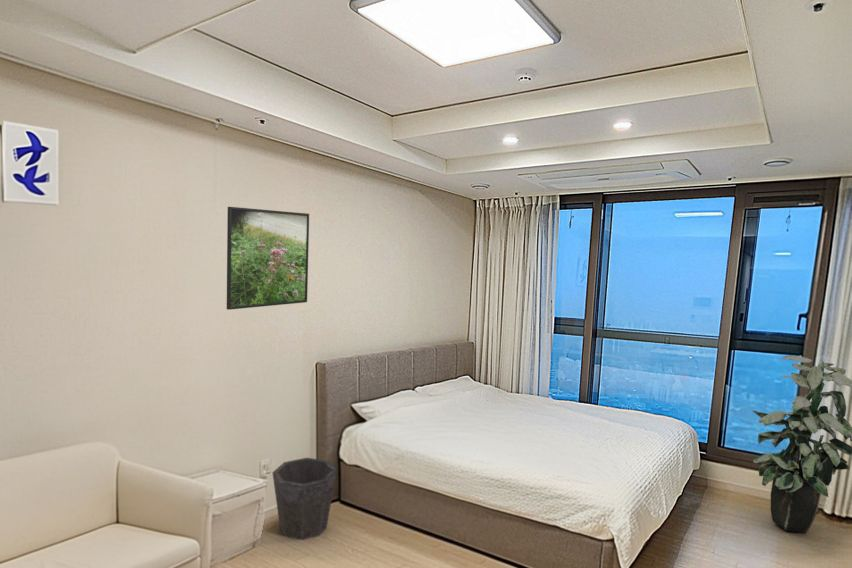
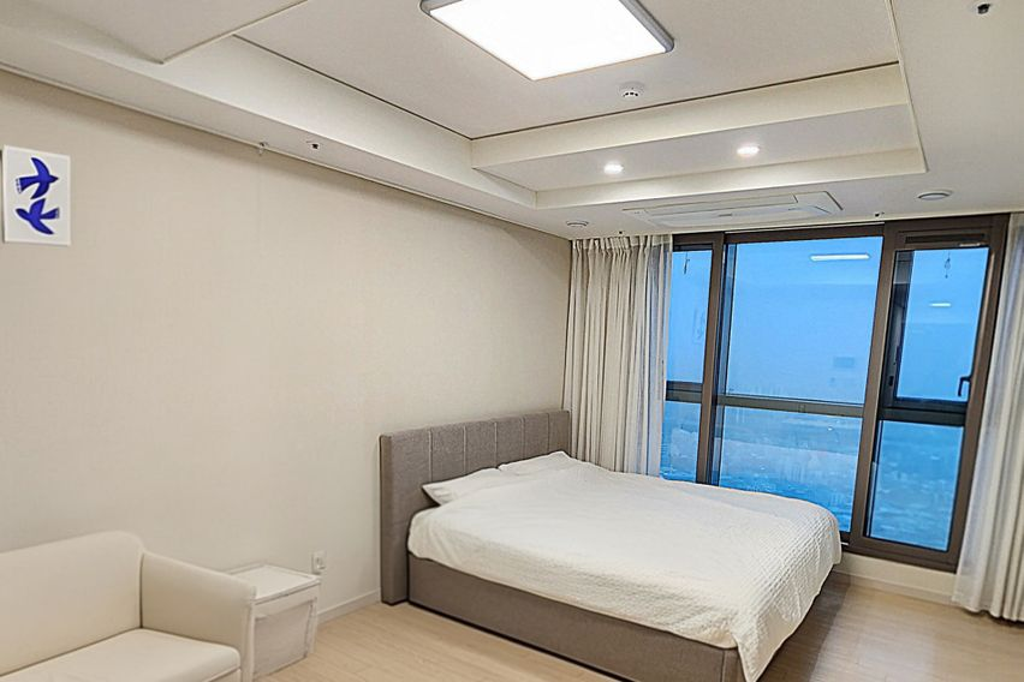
- waste bin (304, 499)
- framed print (270, 258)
- indoor plant (800, 442)
